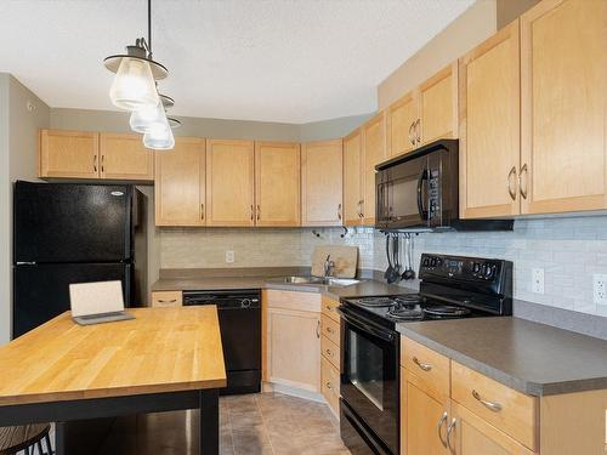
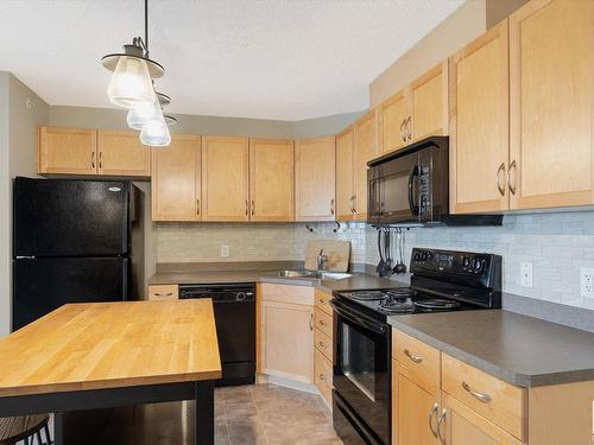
- laptop (102, 301)
